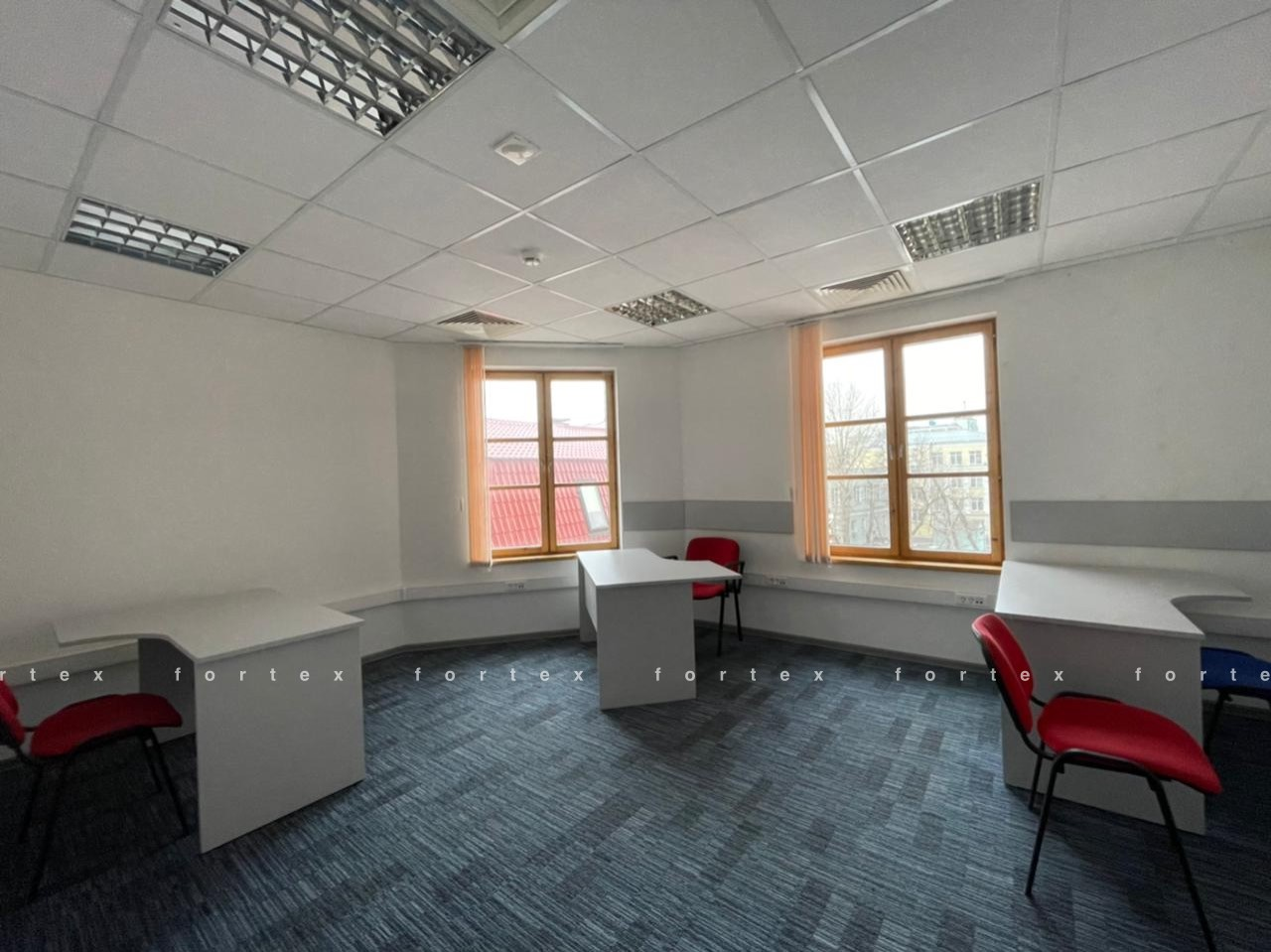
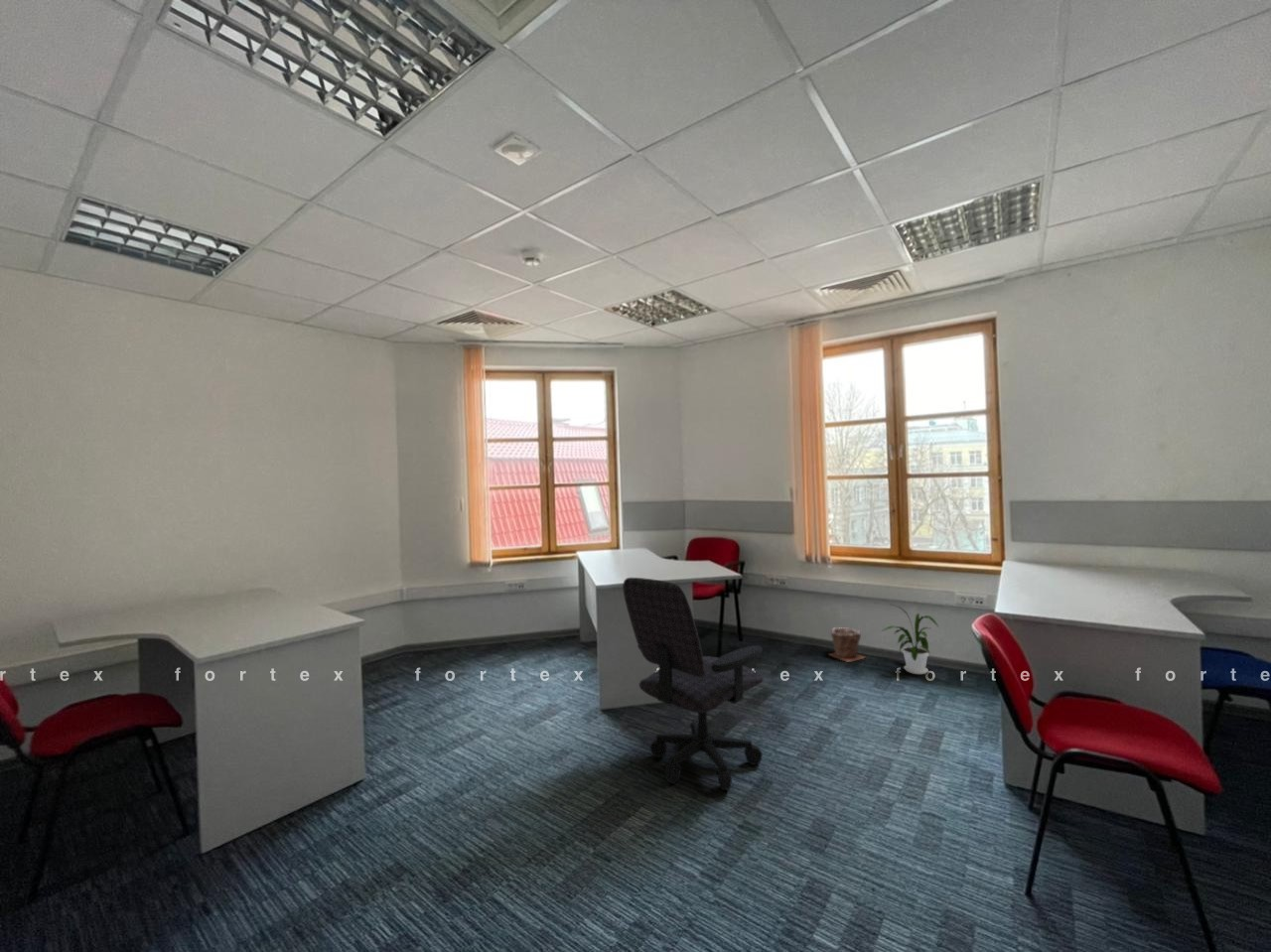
+ office chair (694, 666)
+ plant pot (846, 642)
+ house plant (912, 638)
